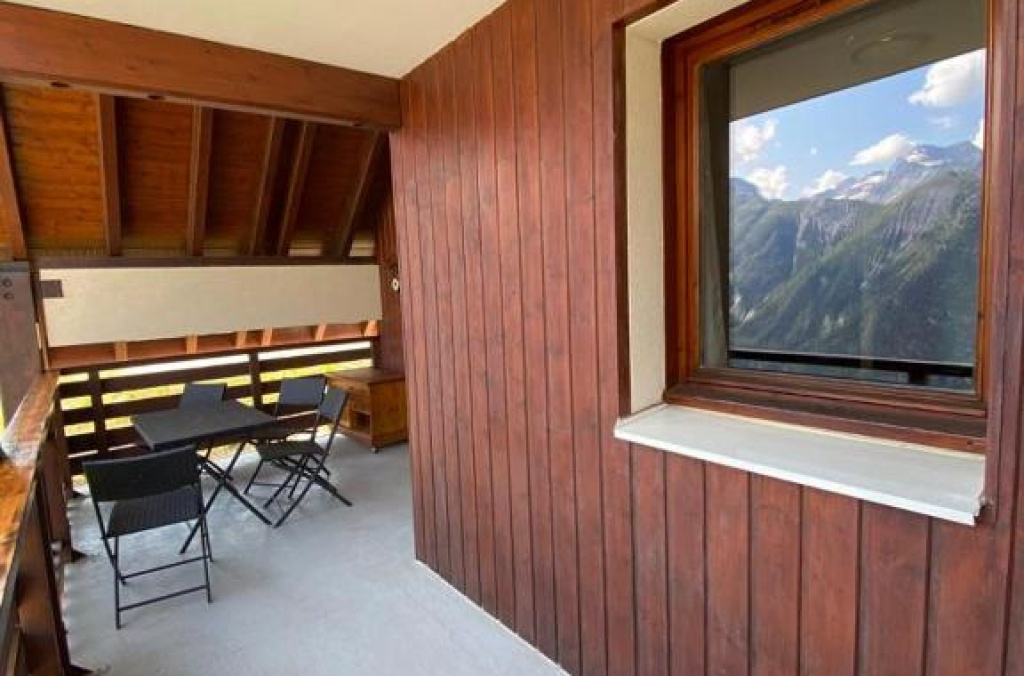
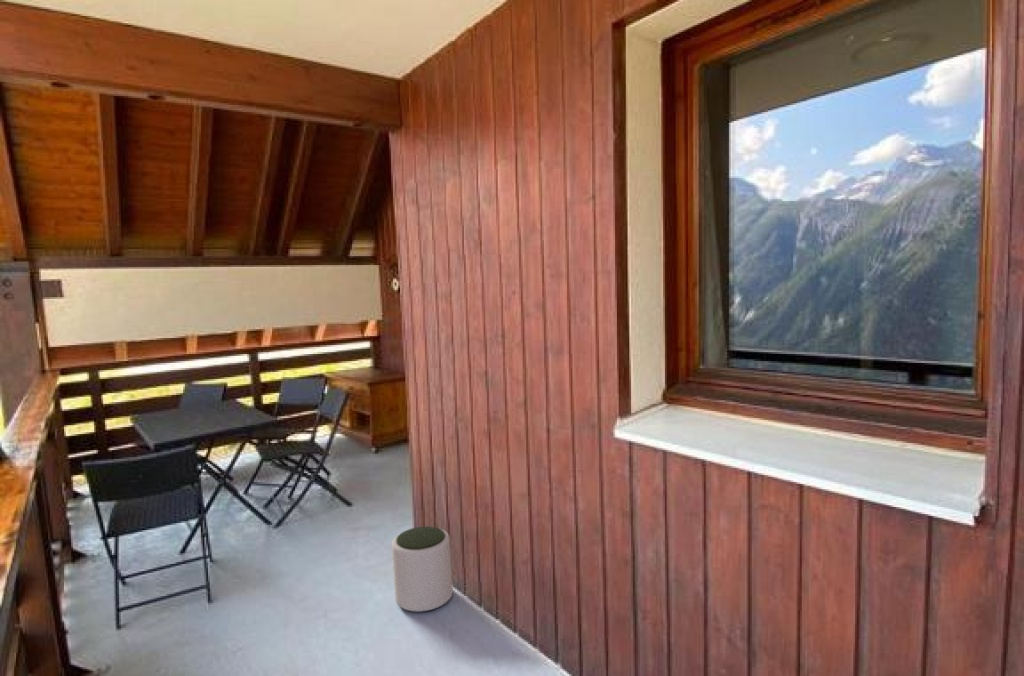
+ plant pot (422, 567)
